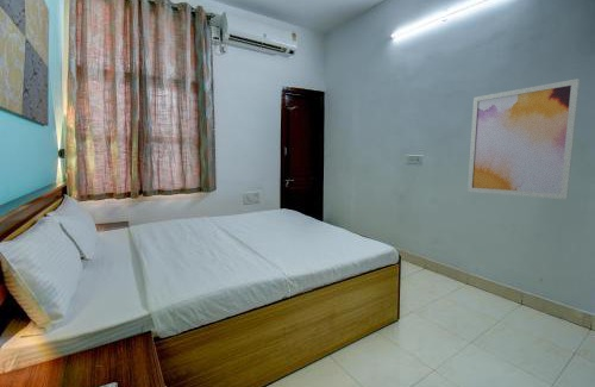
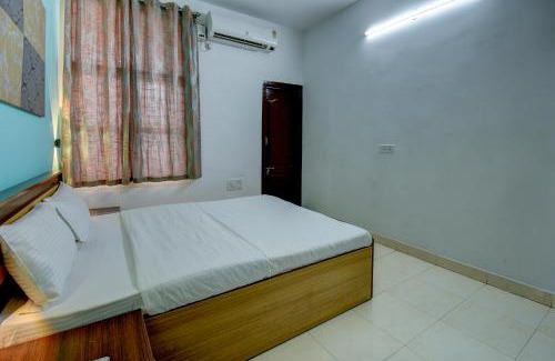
- wall art (515, 143)
